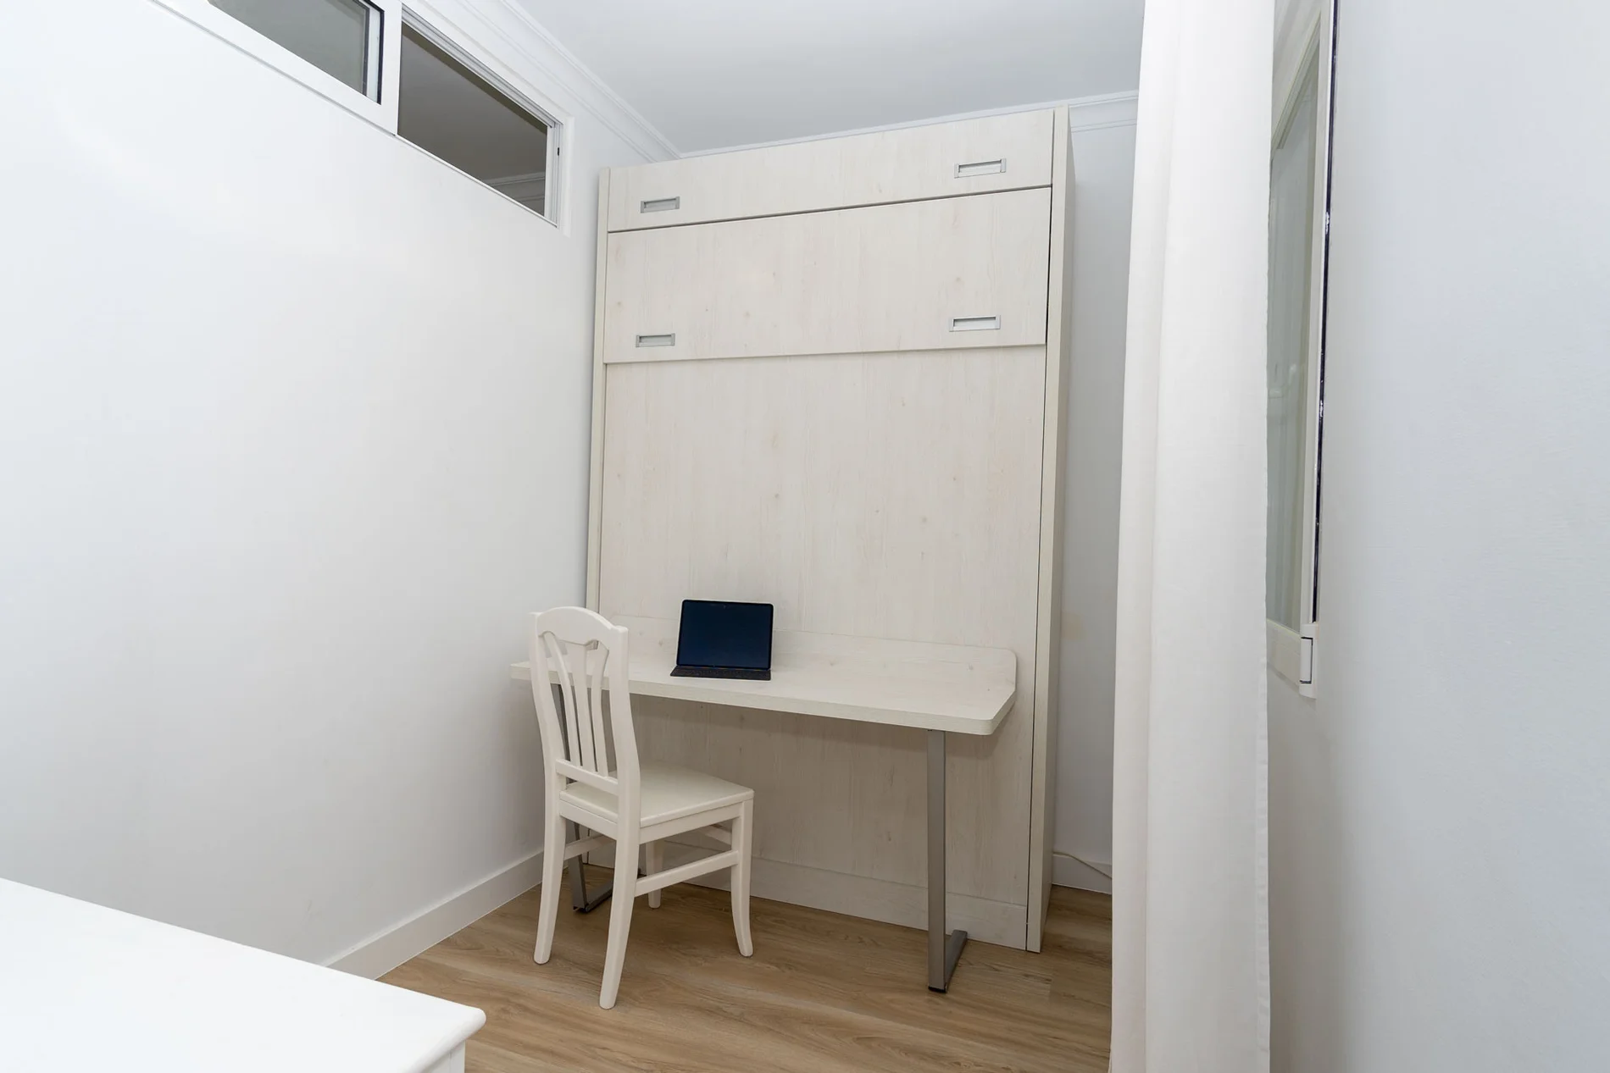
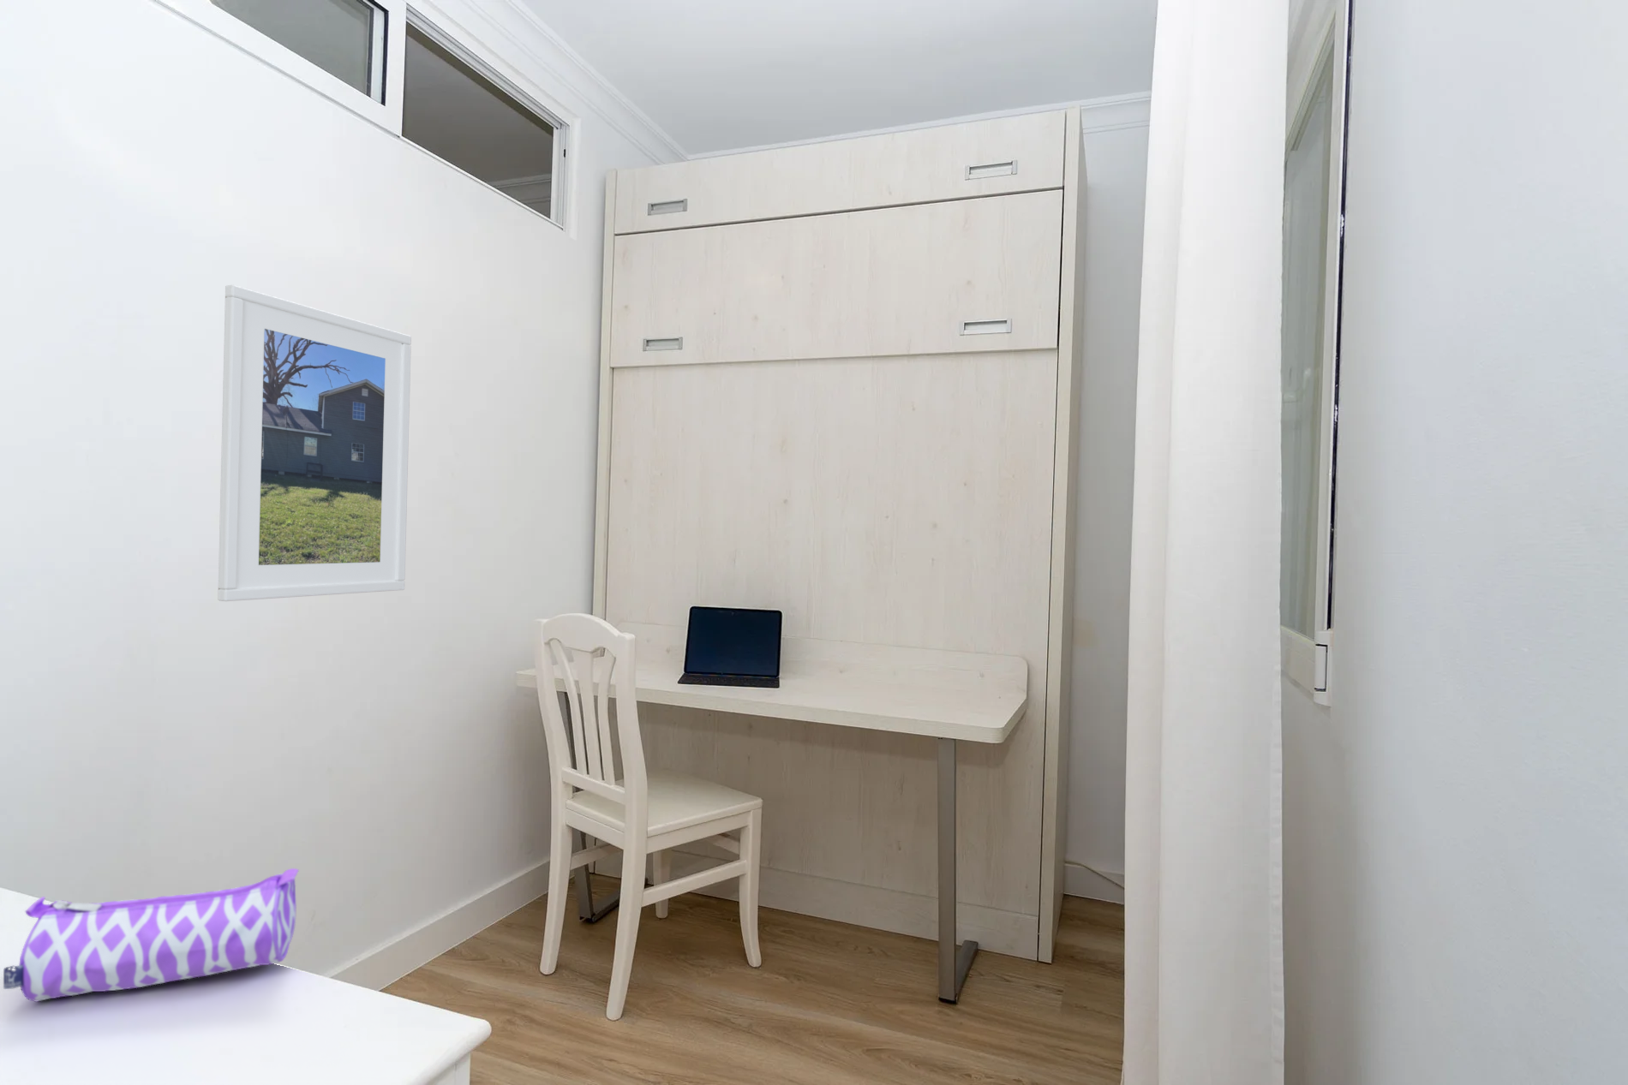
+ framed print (325, 454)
+ pencil case (168, 929)
